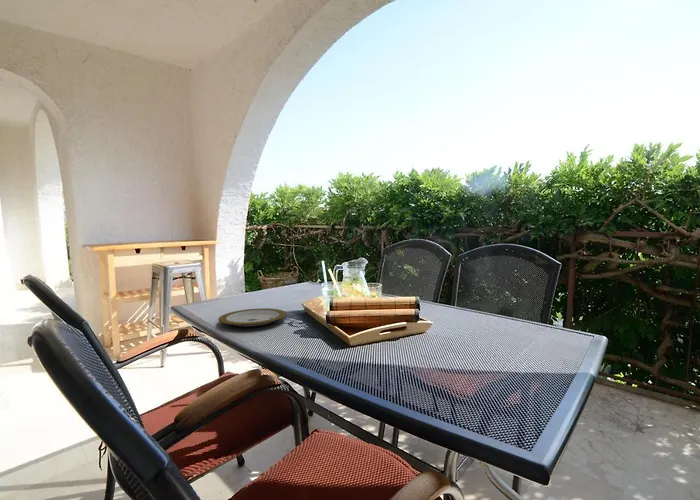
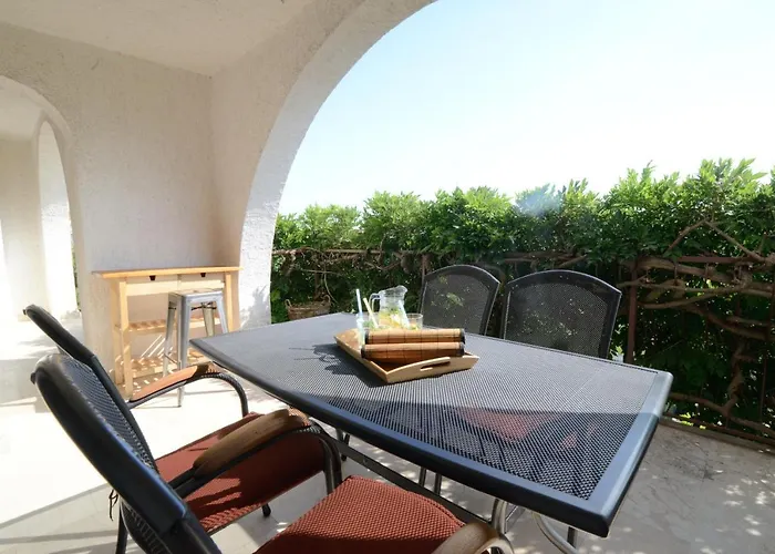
- plate (253, 318)
